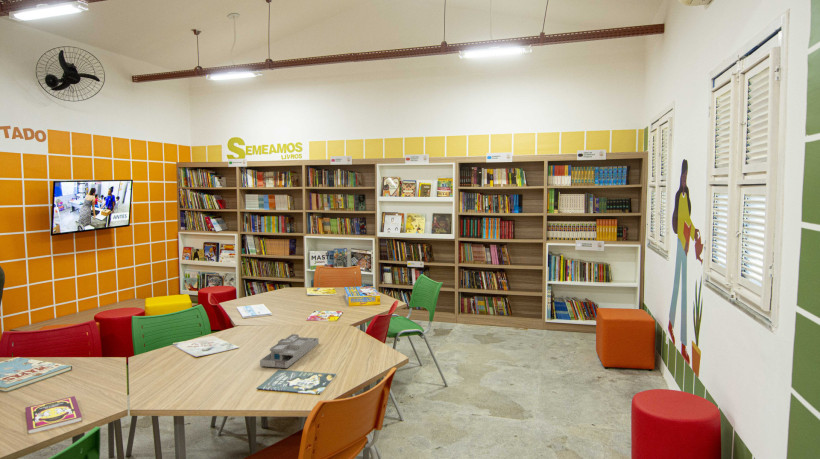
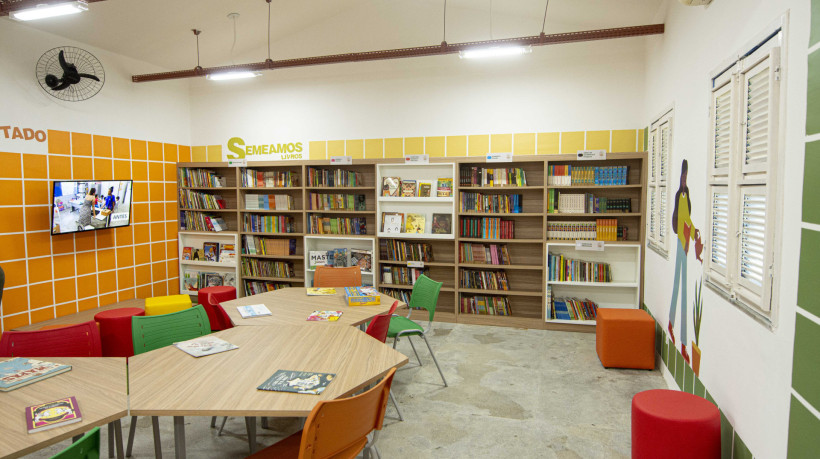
- desk organizer (291, 346)
